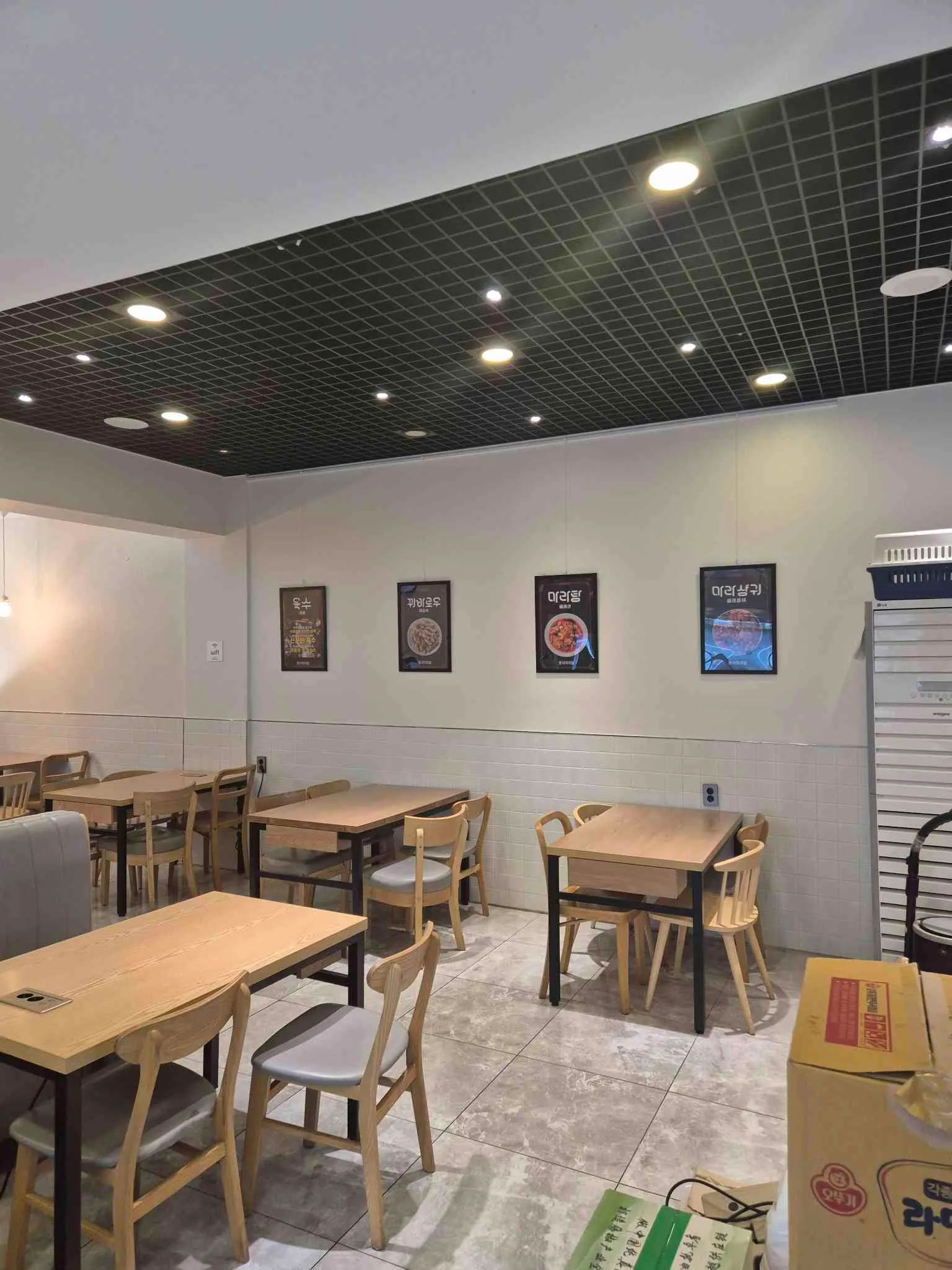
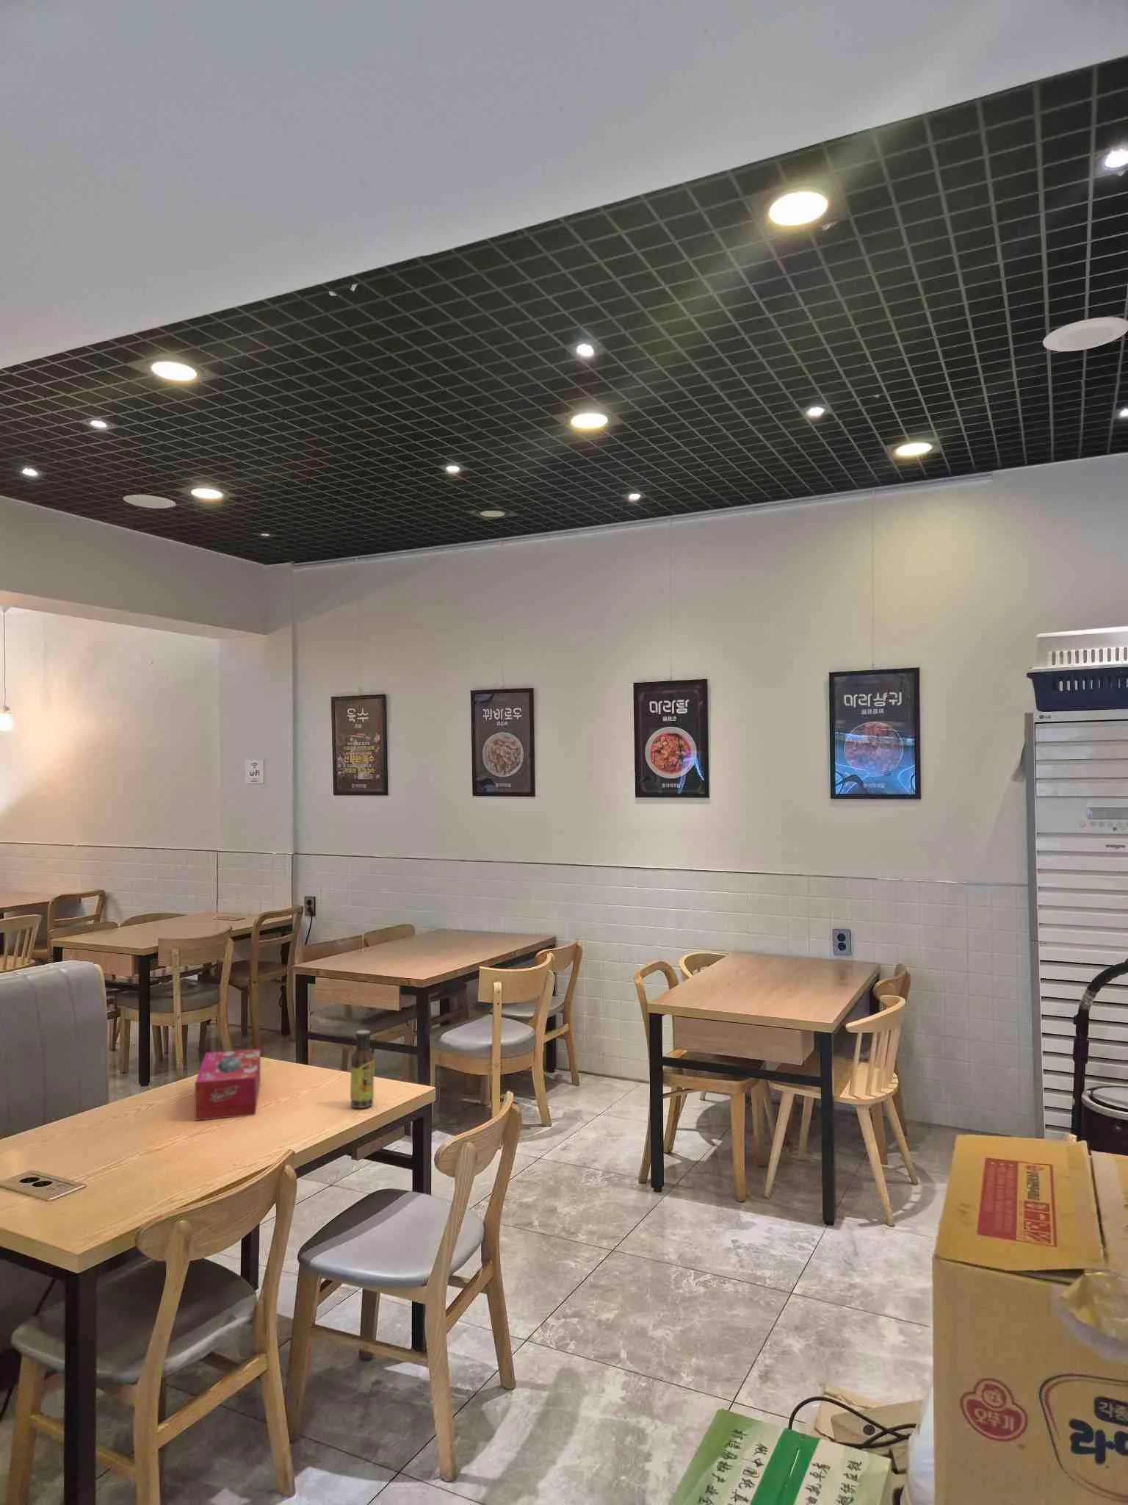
+ tissue box (229, 1082)
+ sauce bottle (363, 1069)
